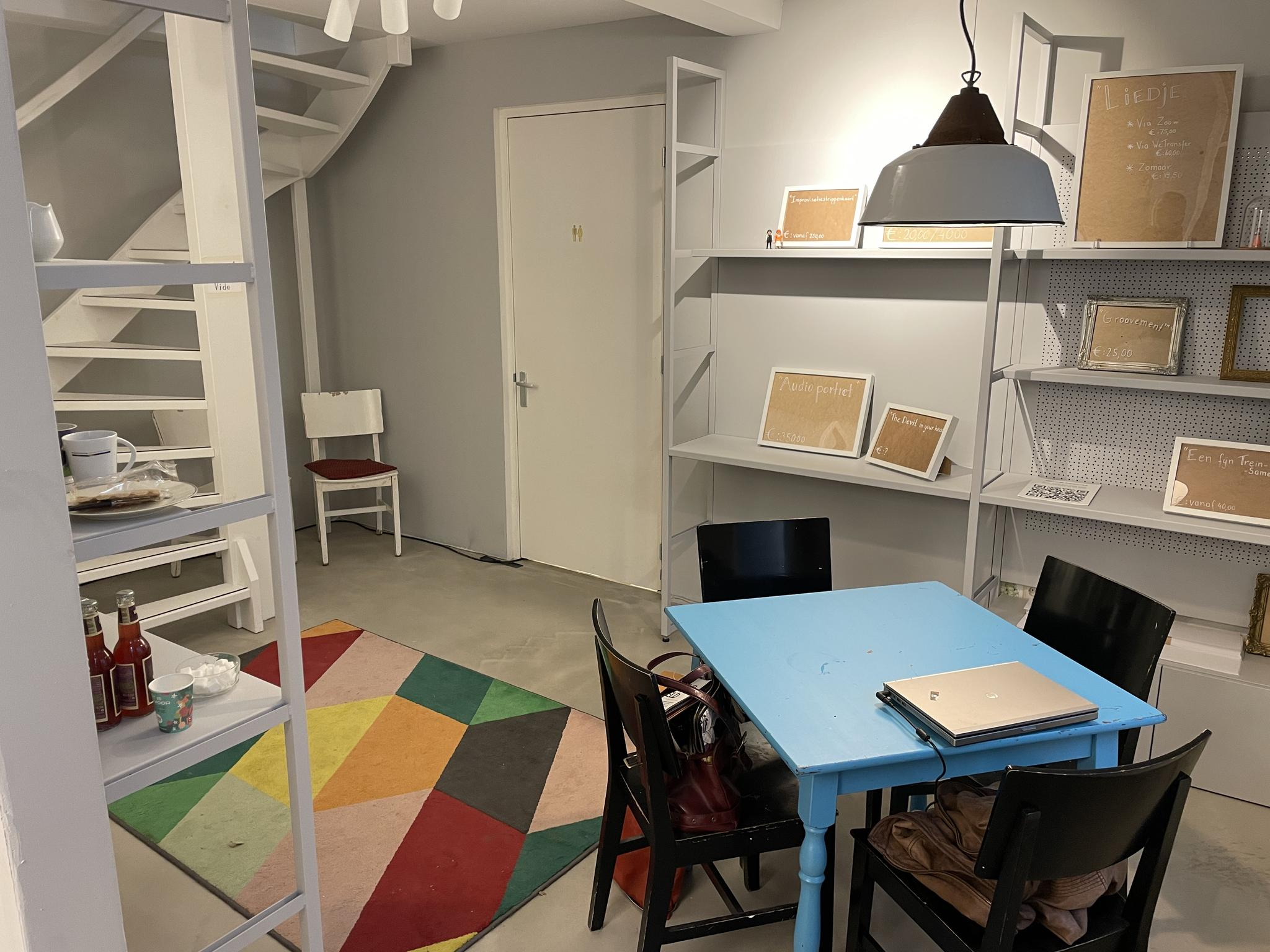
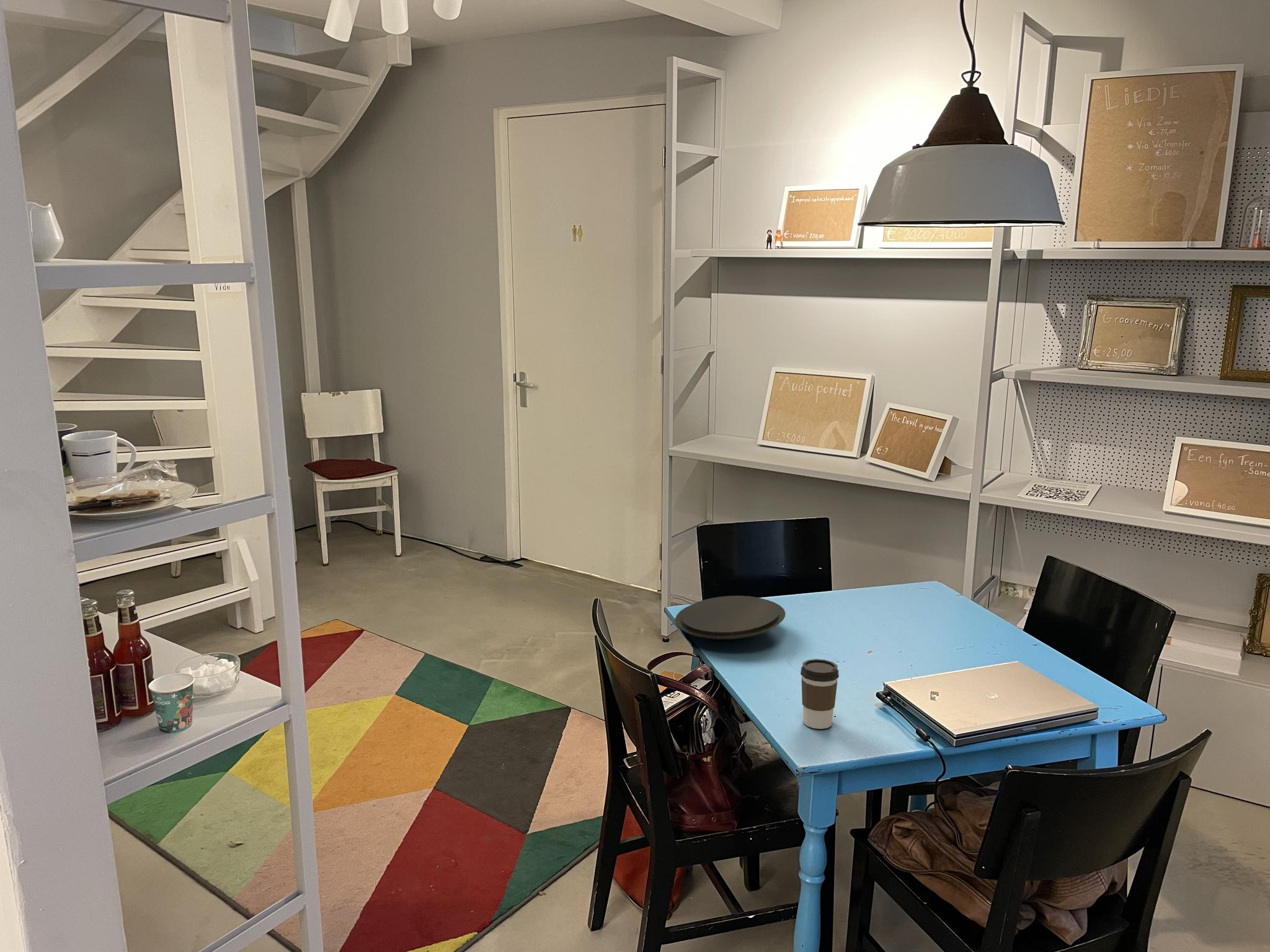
+ plate (729, 620)
+ coffee cup (819, 694)
